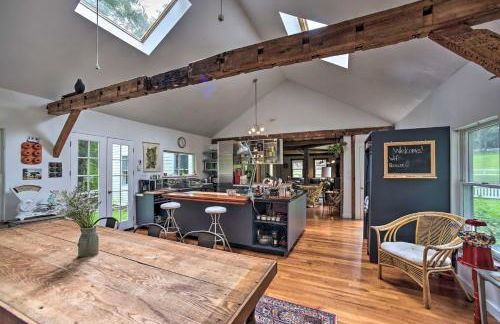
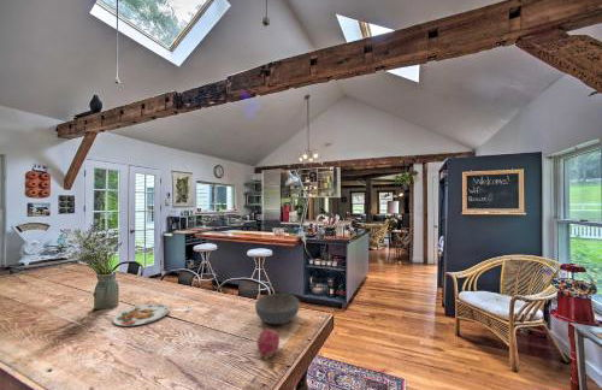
+ plate (142, 314)
+ fruit (267, 341)
+ bowl (277, 311)
